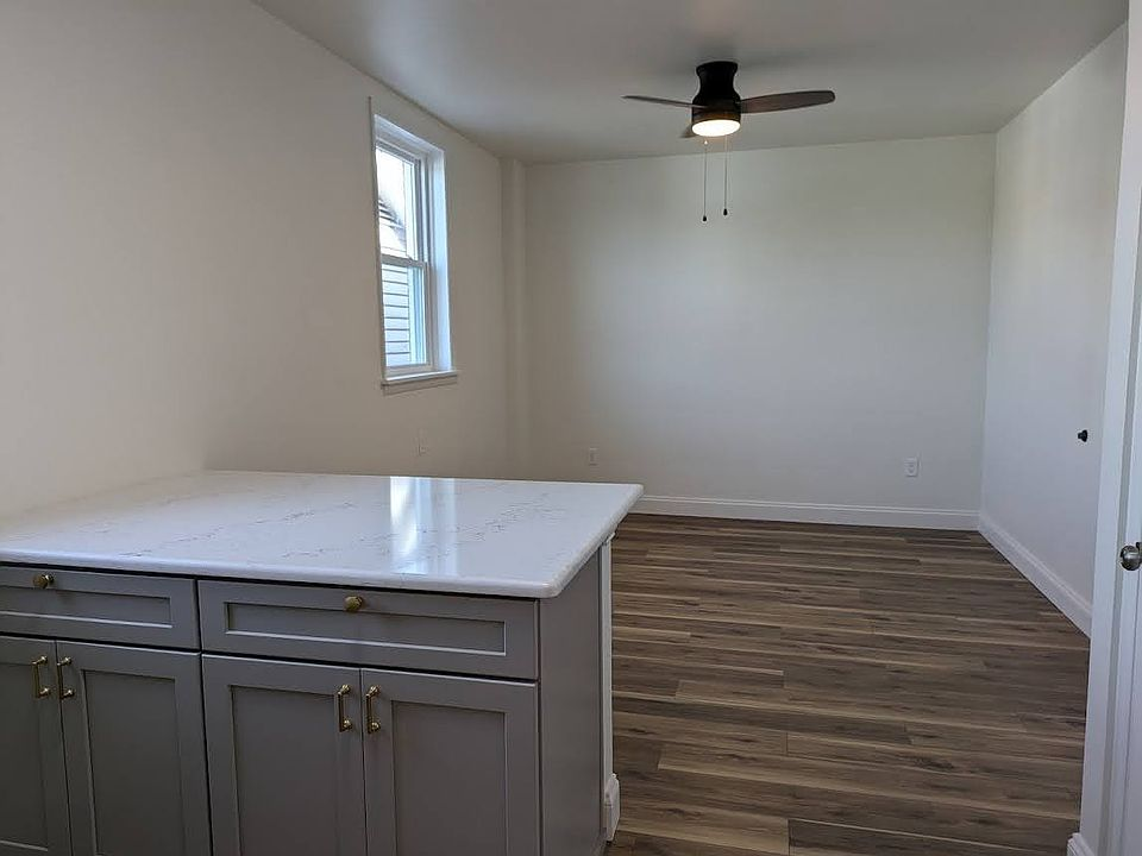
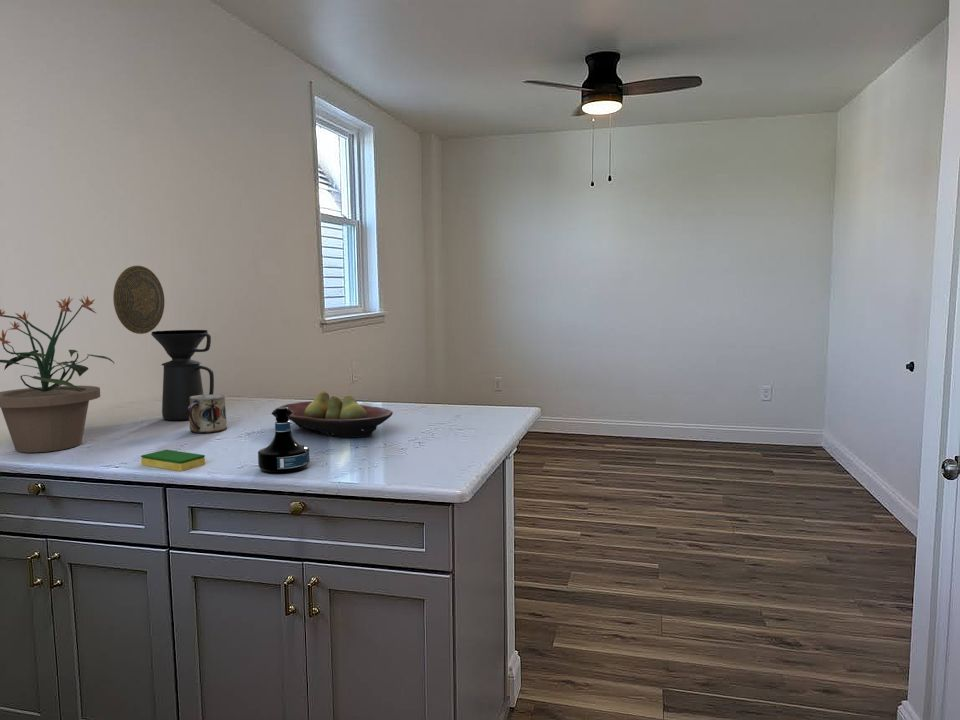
+ coffee maker (182, 374)
+ potted plant (51, 369)
+ dish sponge (173, 460)
+ fruit bowl (333, 412)
+ mug (206, 413)
+ tequila bottle (283, 438)
+ decorative plate (142, 299)
